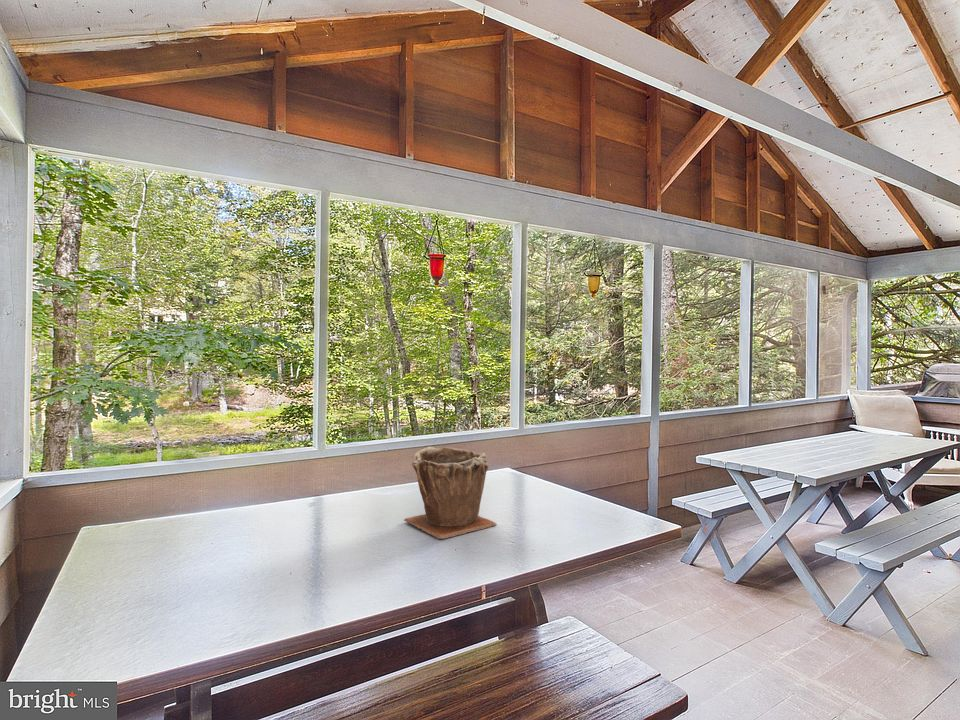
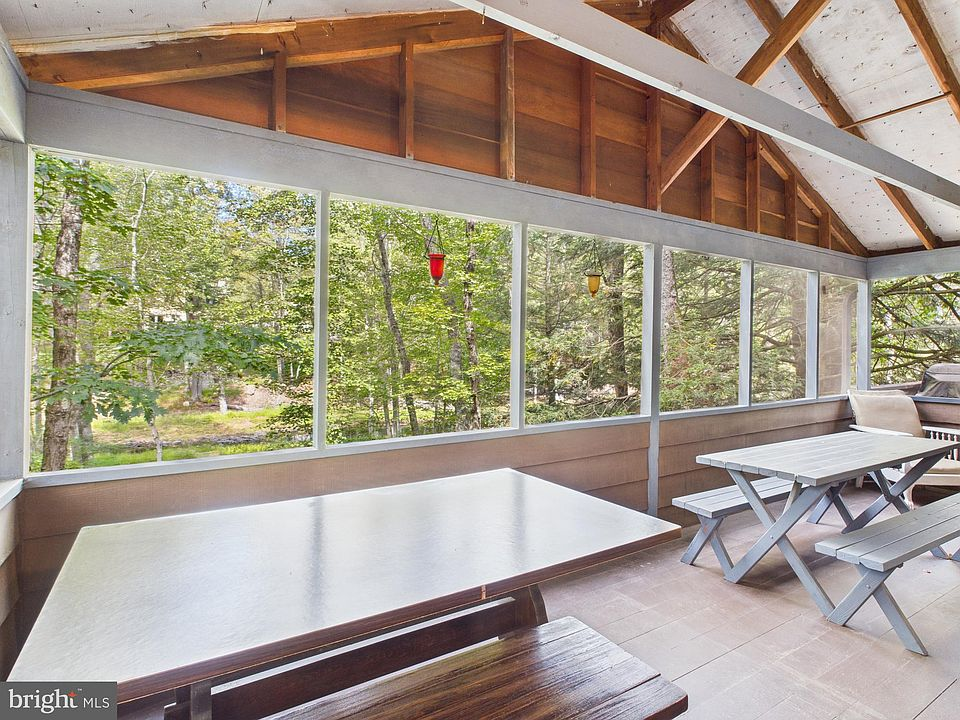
- plant pot (449, 487)
